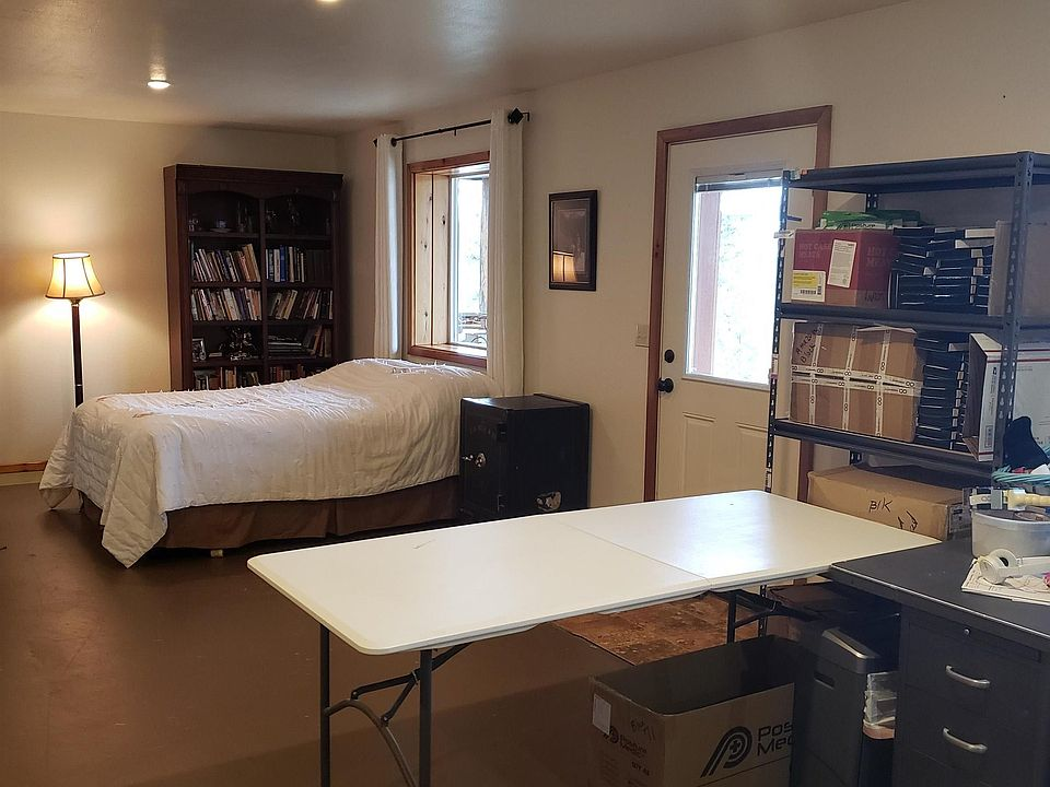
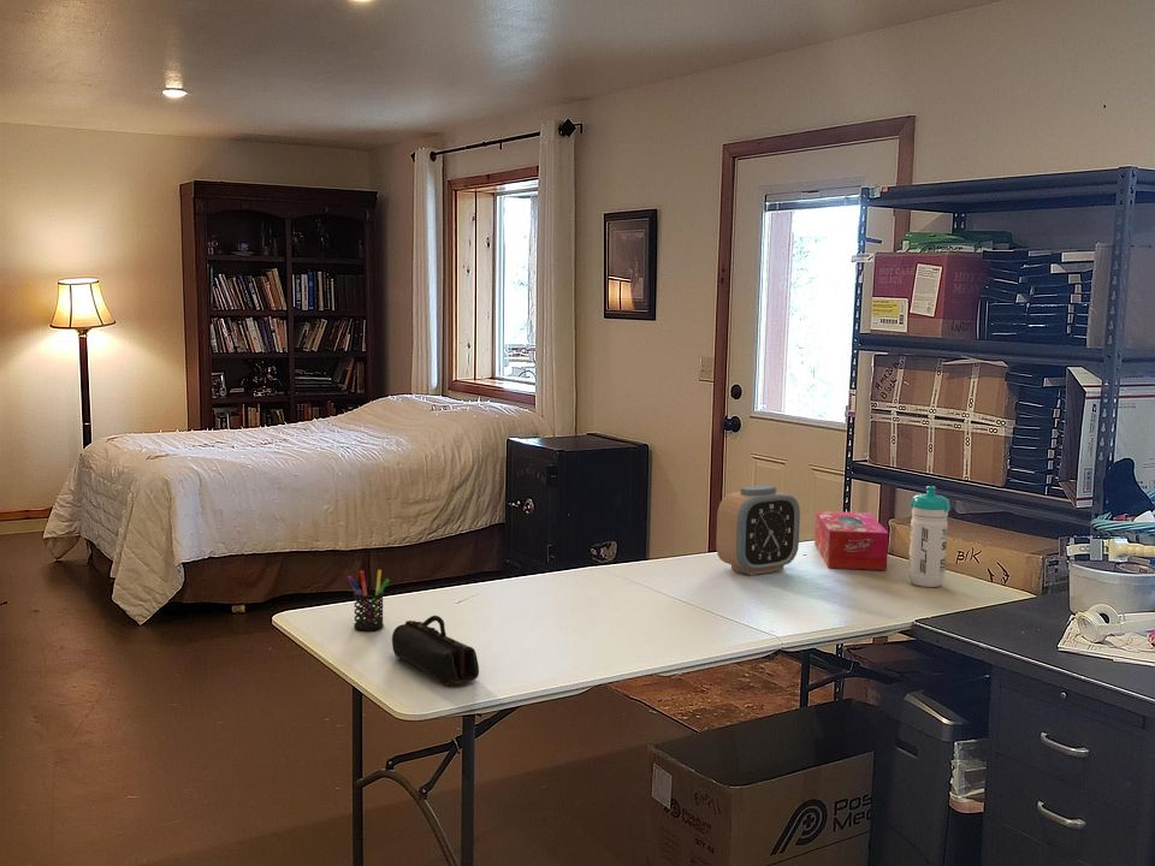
+ water bottle (928, 534)
+ tissue box (849, 539)
+ alarm clock (758, 528)
+ pencil case (433, 641)
+ pen holder (371, 598)
